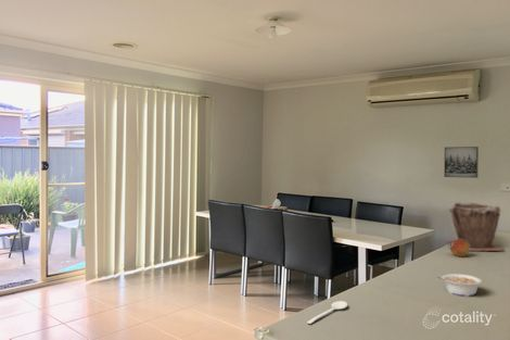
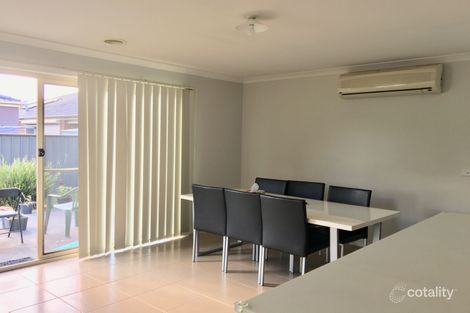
- legume (460, 284)
- plant pot (473, 225)
- wall art (460, 162)
- fruit (459, 248)
- stirrer (327, 312)
